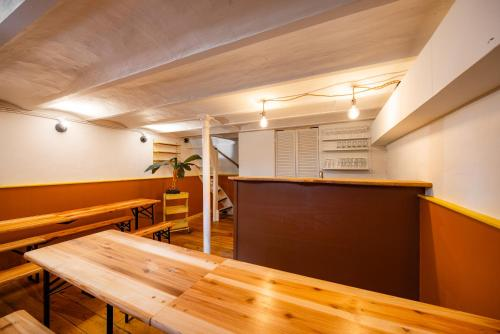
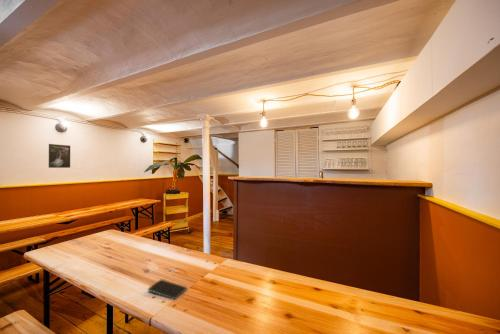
+ smartphone (167, 288)
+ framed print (59, 156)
